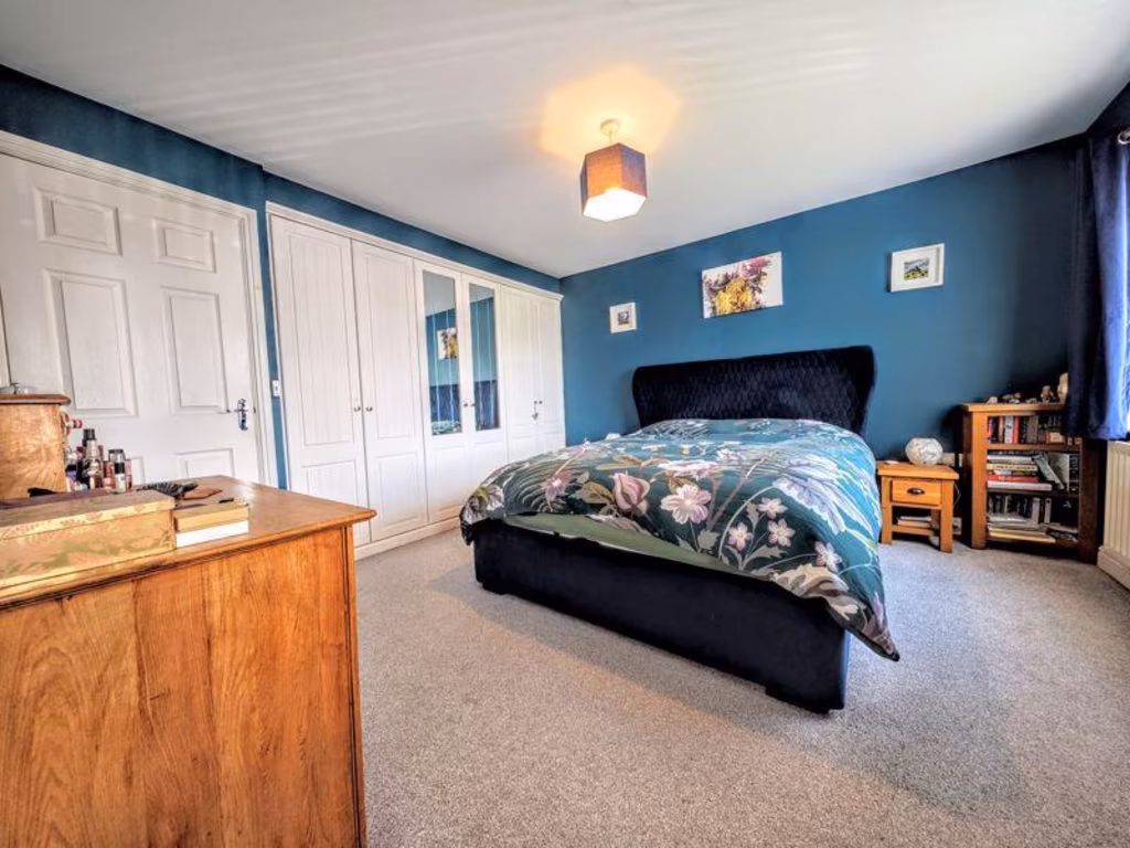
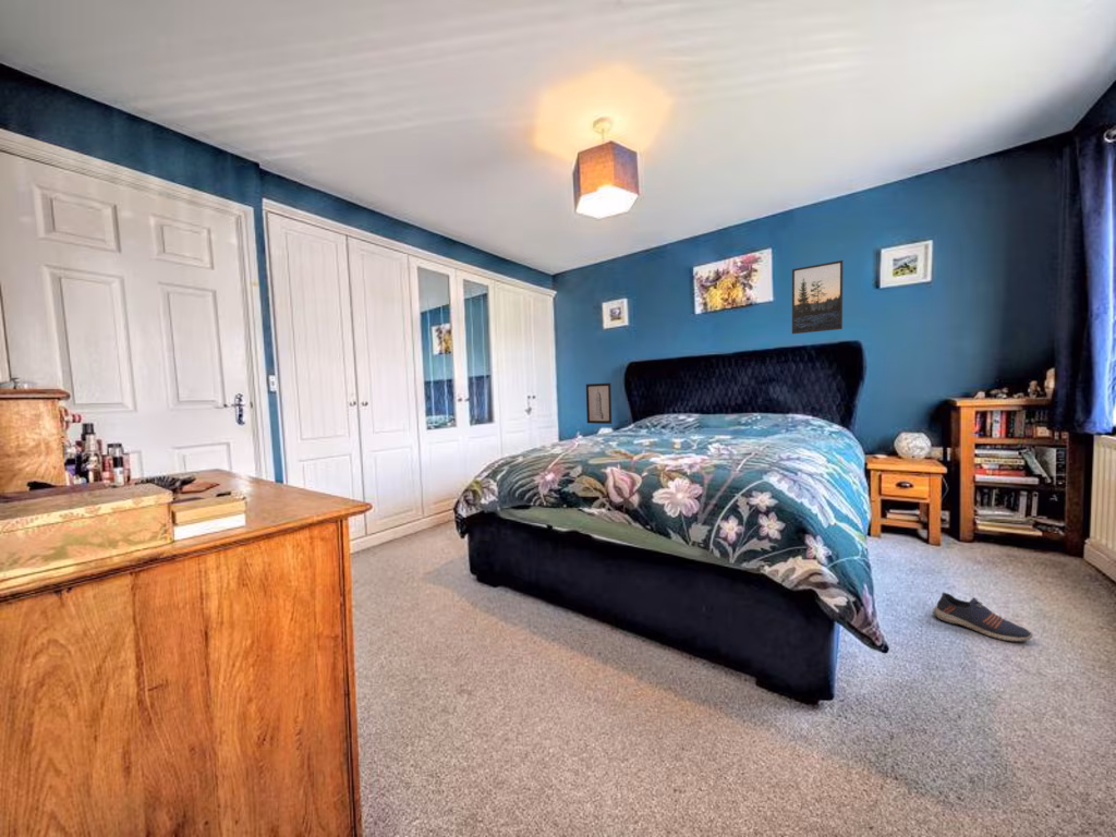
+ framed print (816, 298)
+ shoe (979, 615)
+ wall art (598, 403)
